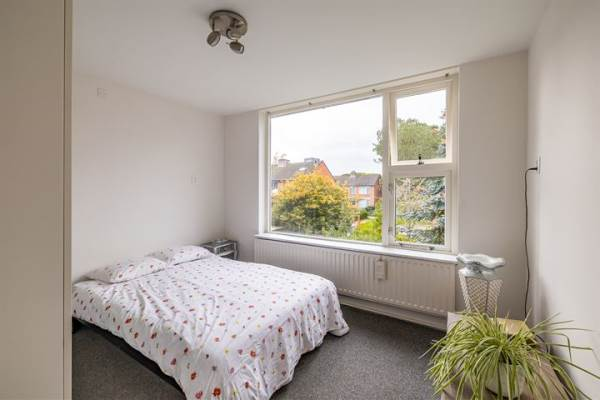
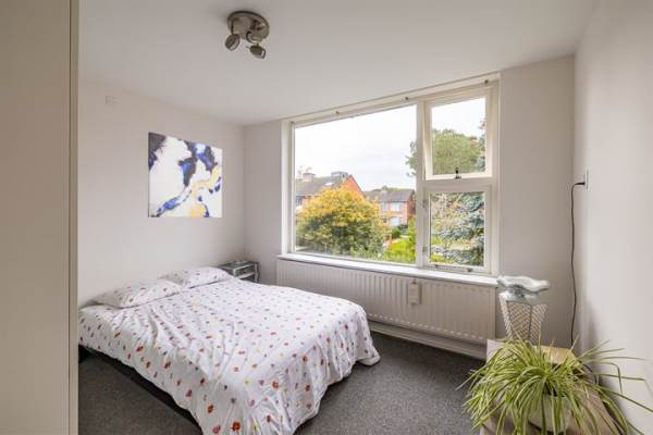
+ wall art (188, 179)
